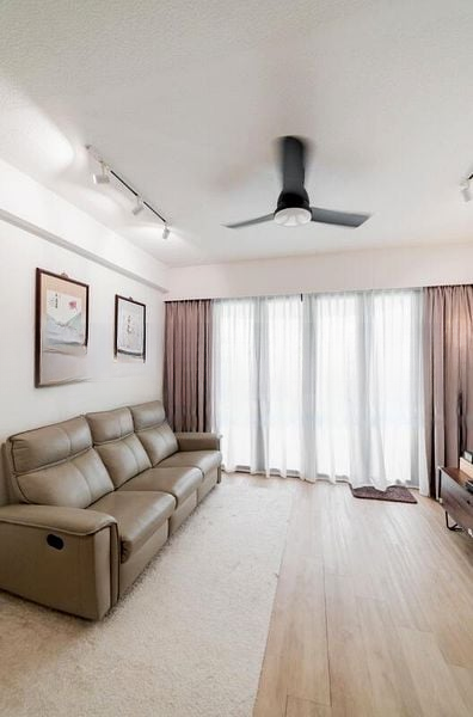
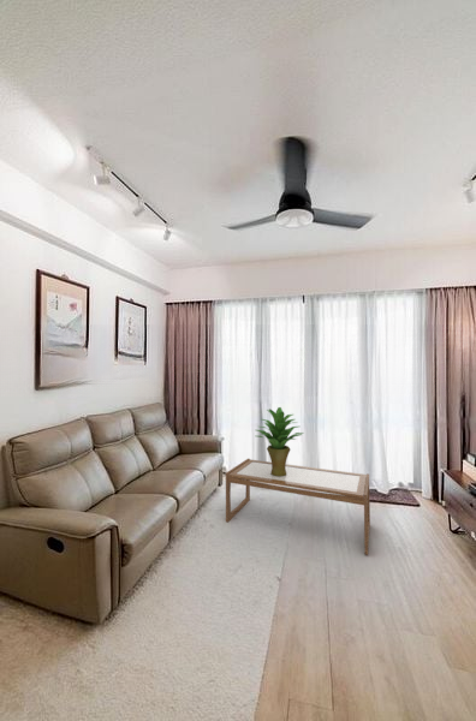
+ coffee table (299, 494)
+ potted plant (279, 439)
